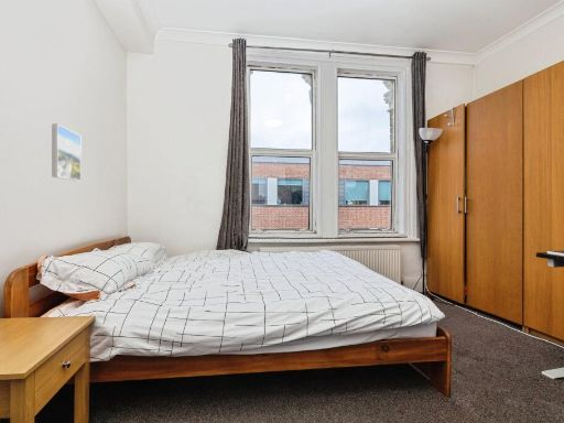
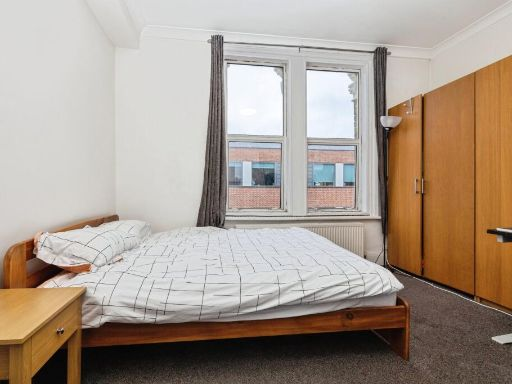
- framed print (67, 154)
